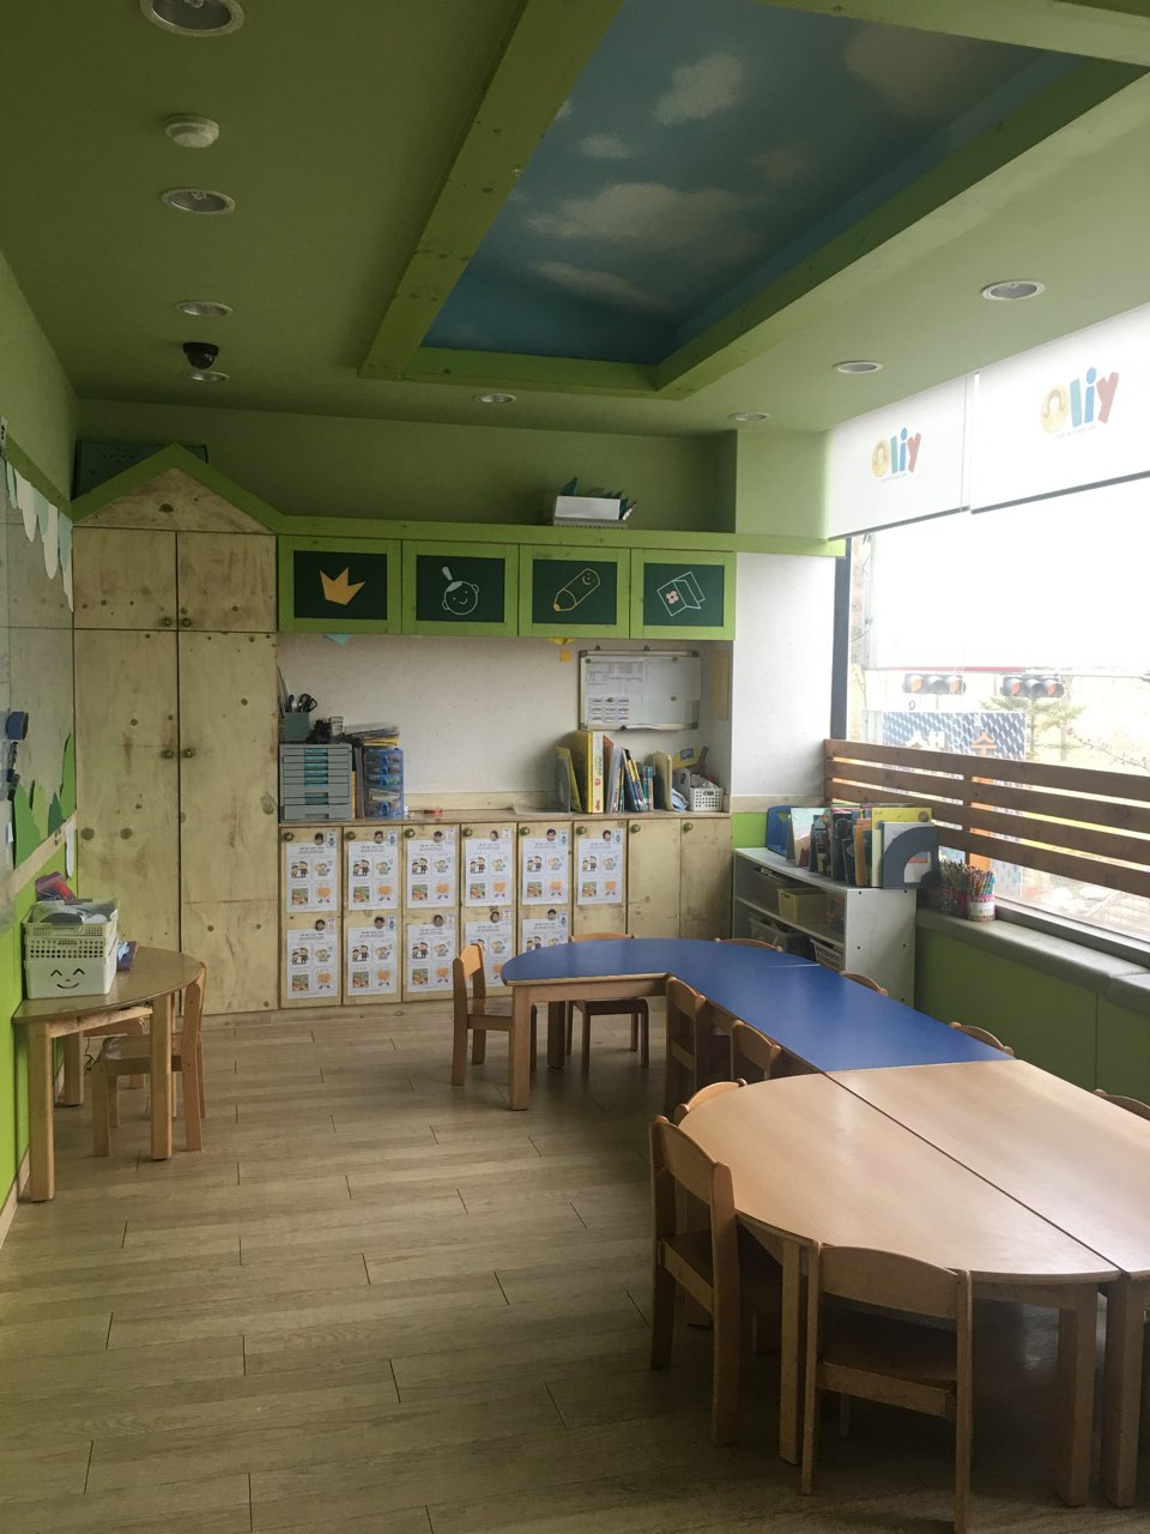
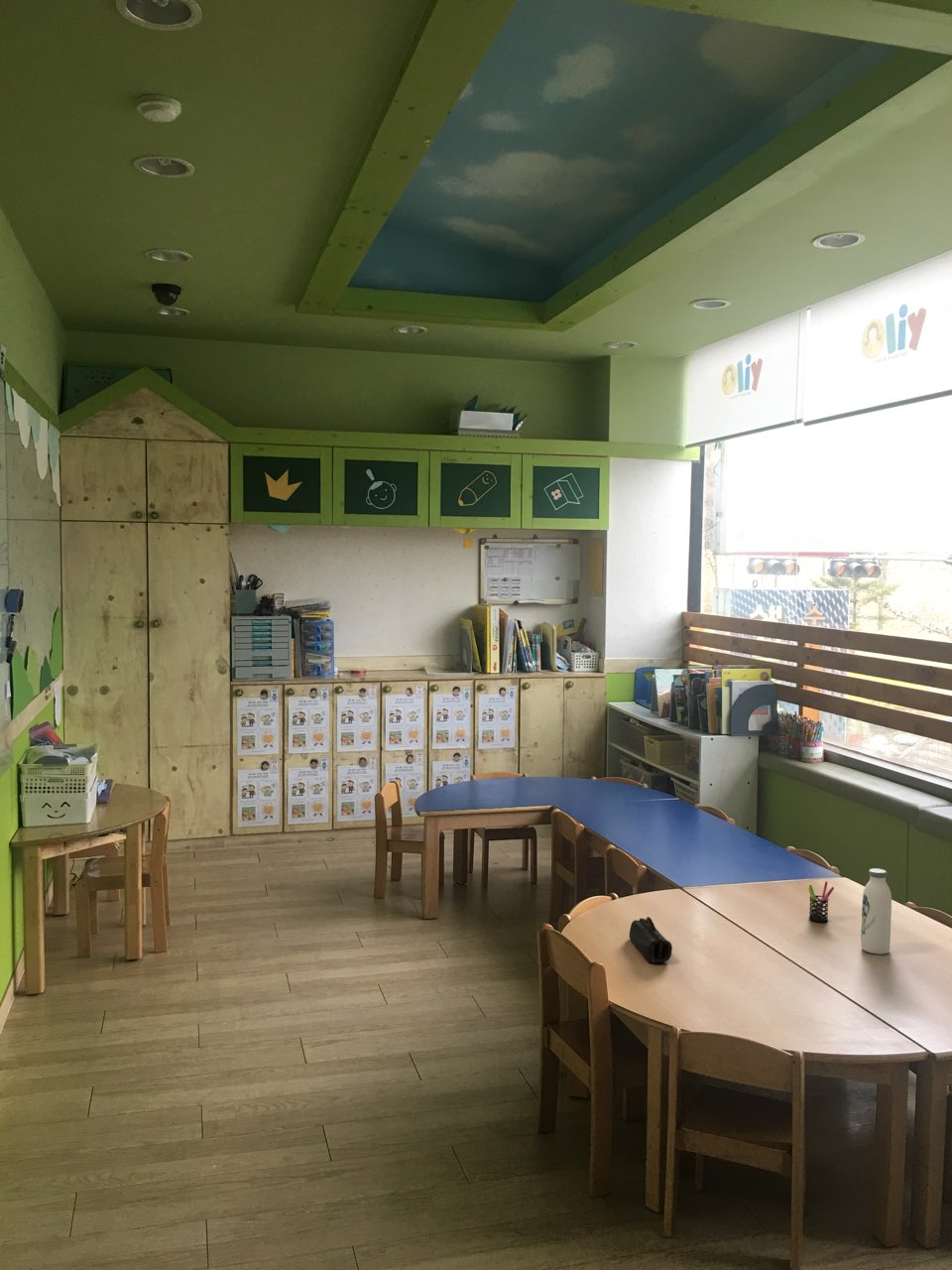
+ water bottle (877, 910)
+ pencil case (650, 934)
+ pen holder (818, 900)
